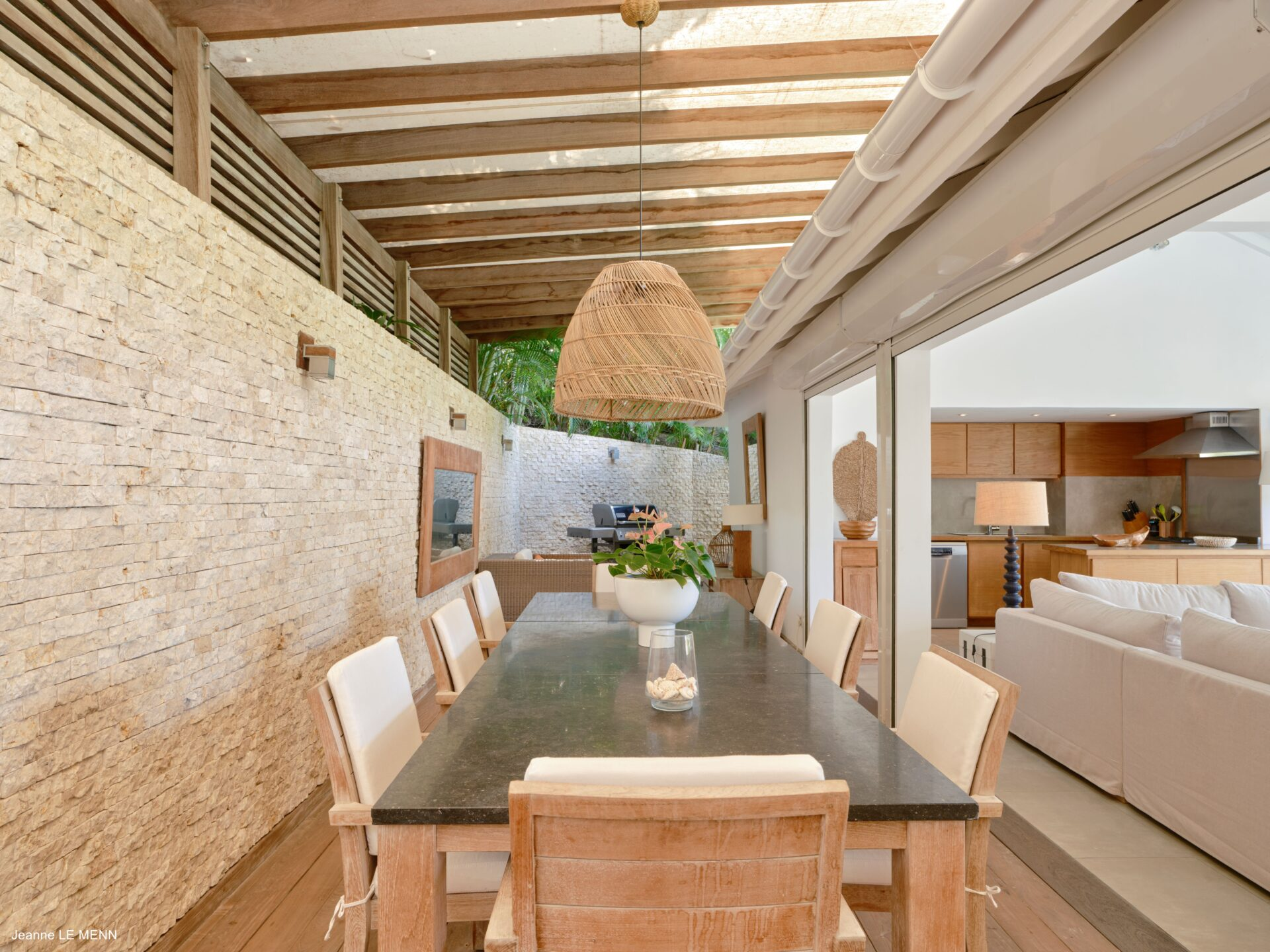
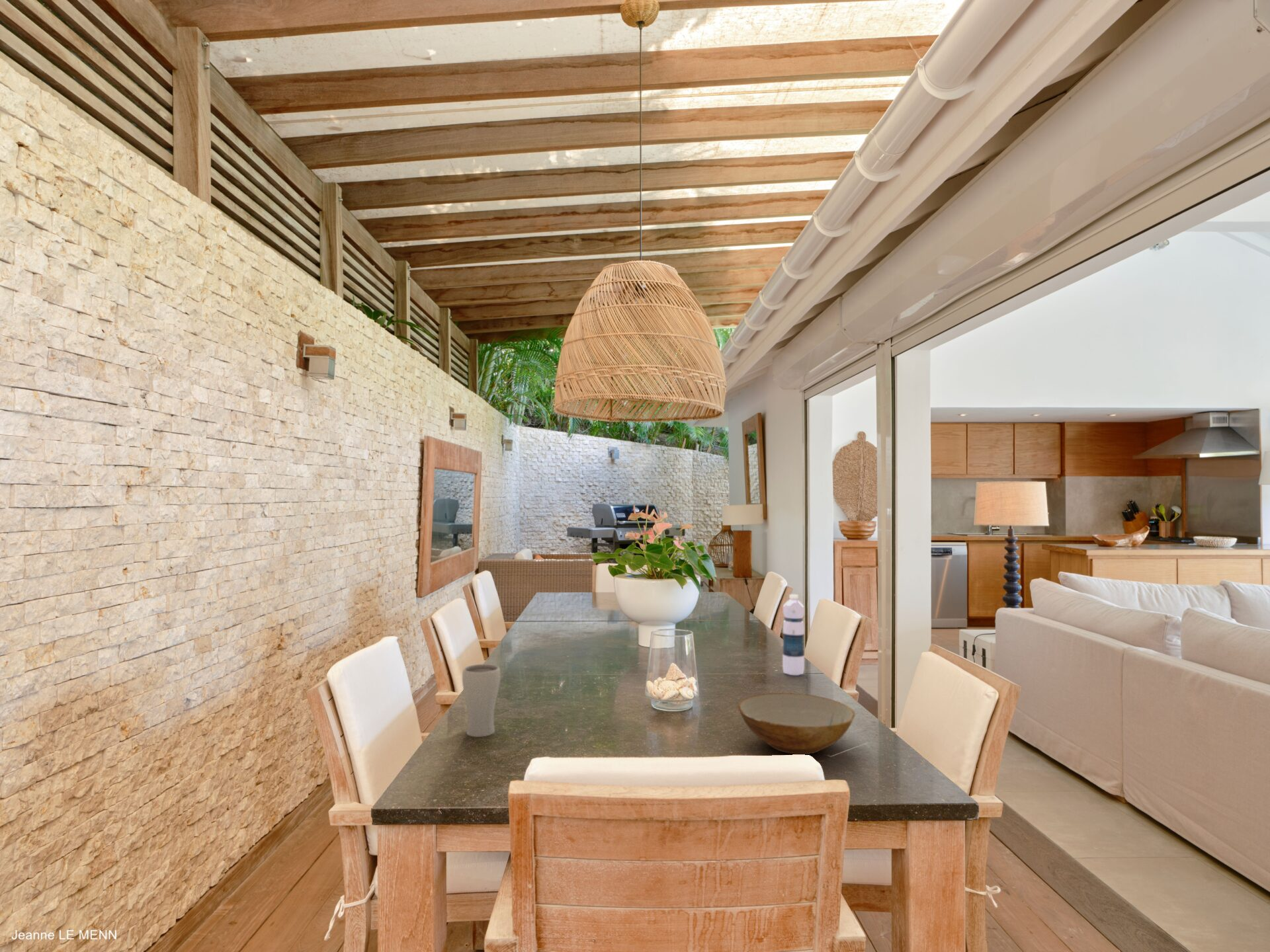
+ drinking glass (481, 701)
+ bowl (795, 727)
+ water bottle (793, 634)
